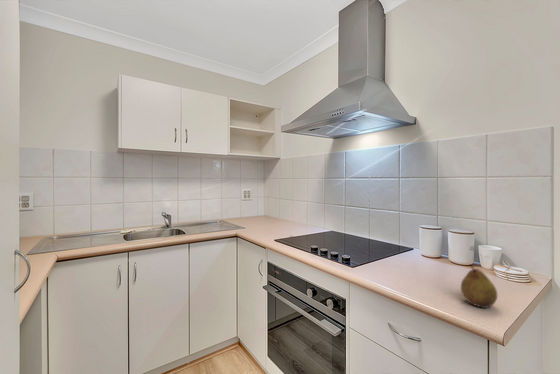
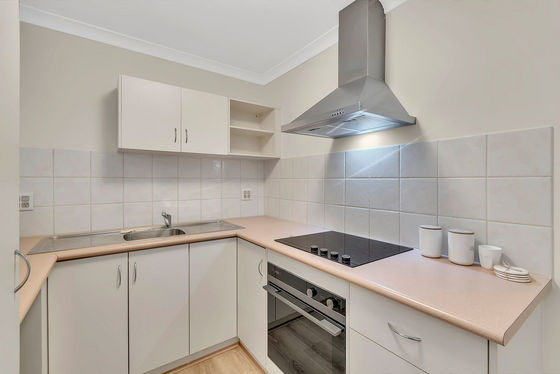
- fruit (478, 283)
